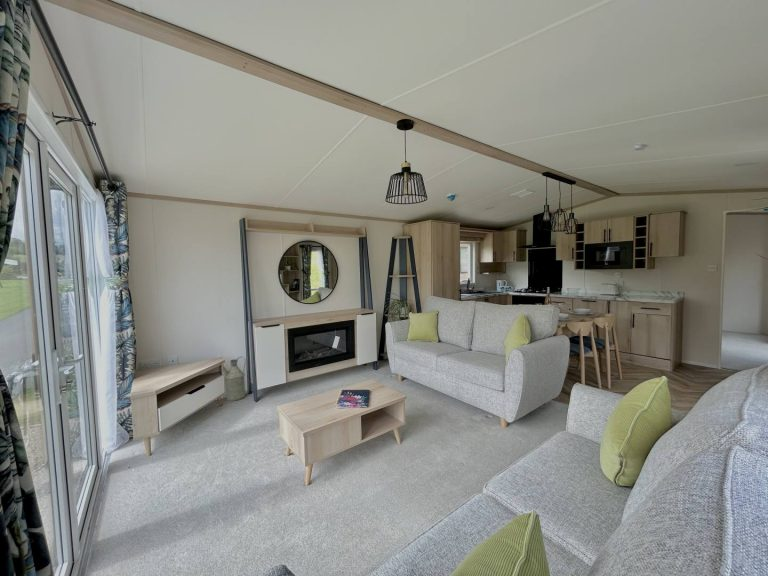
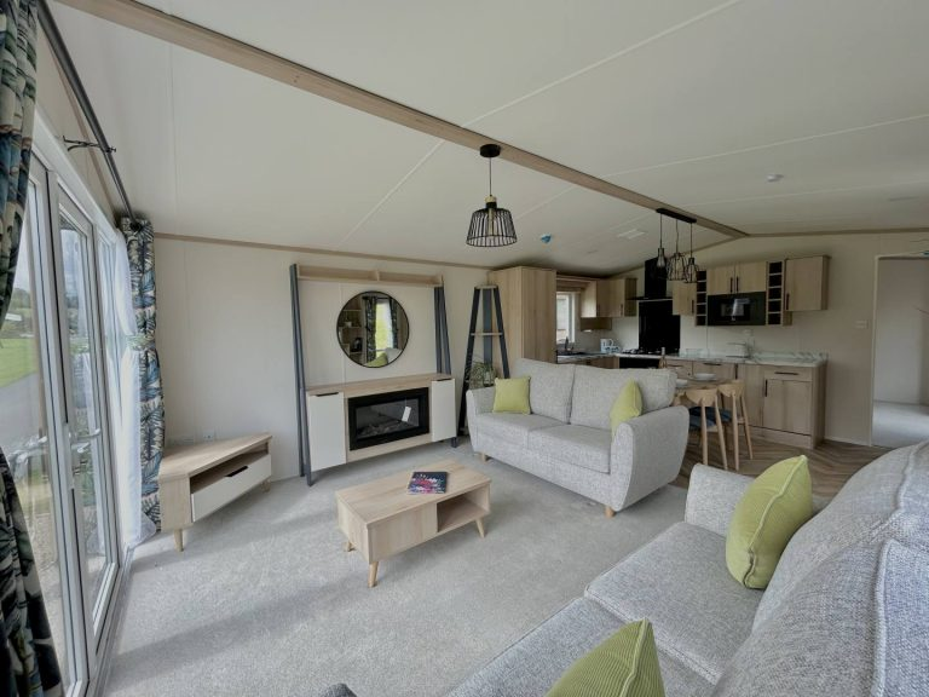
- watering can (233, 378)
